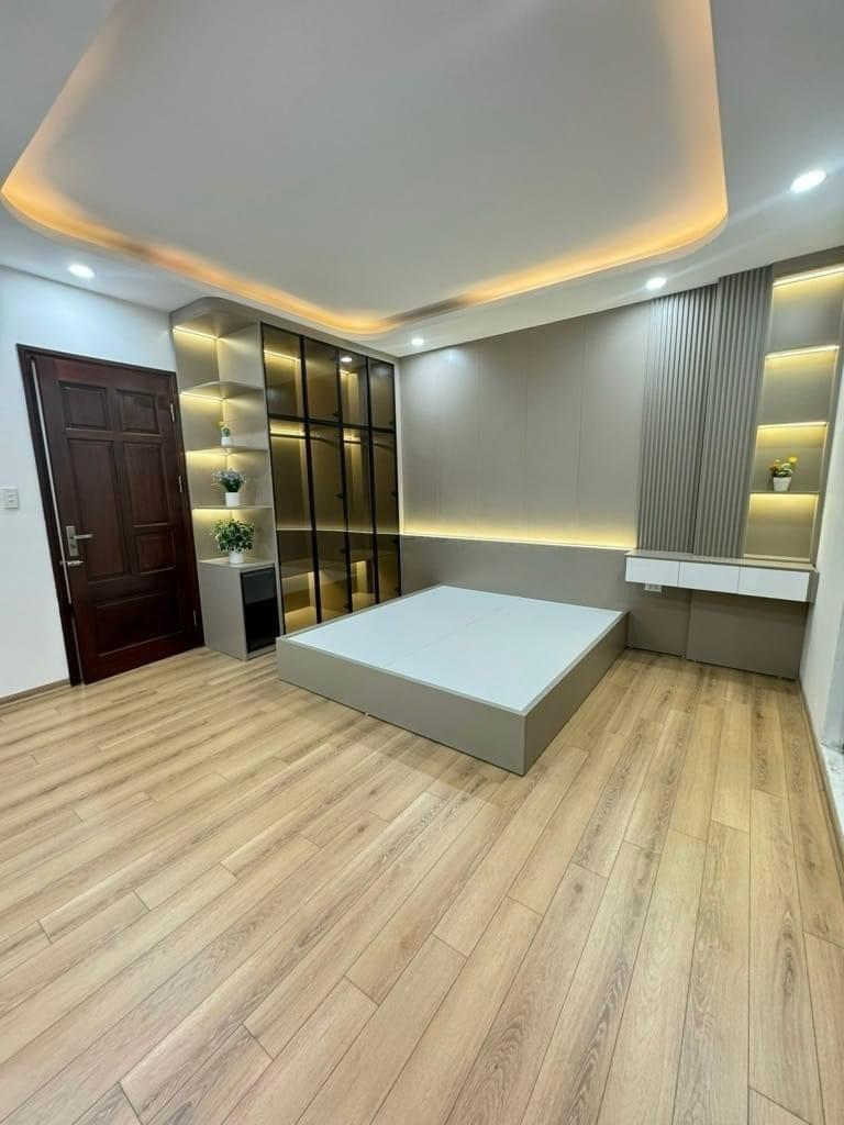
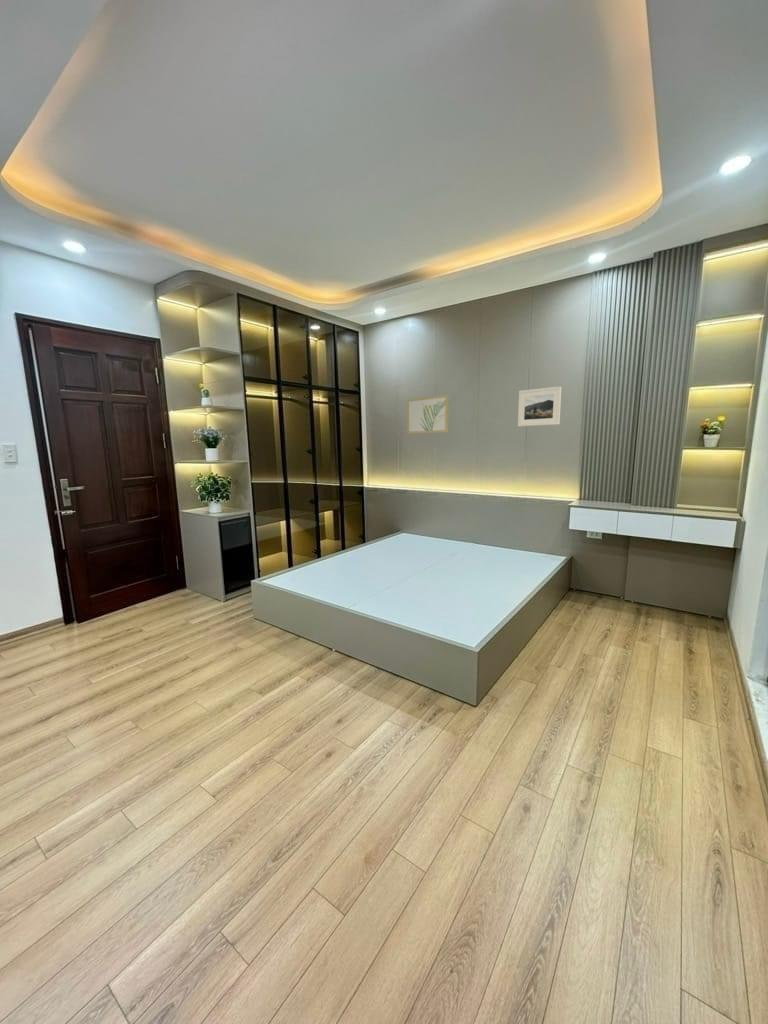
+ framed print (538, 407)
+ wall art (427, 415)
